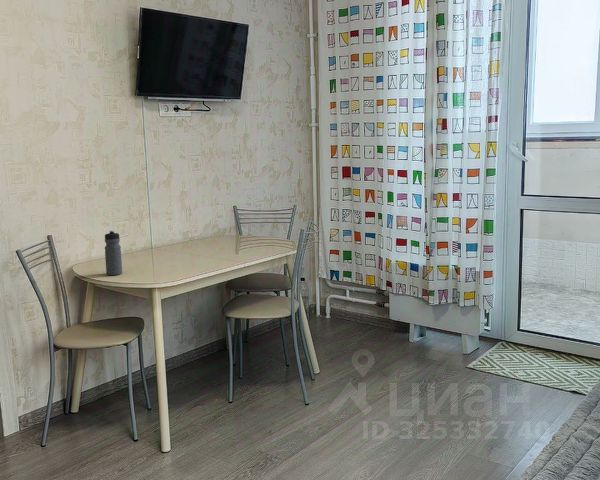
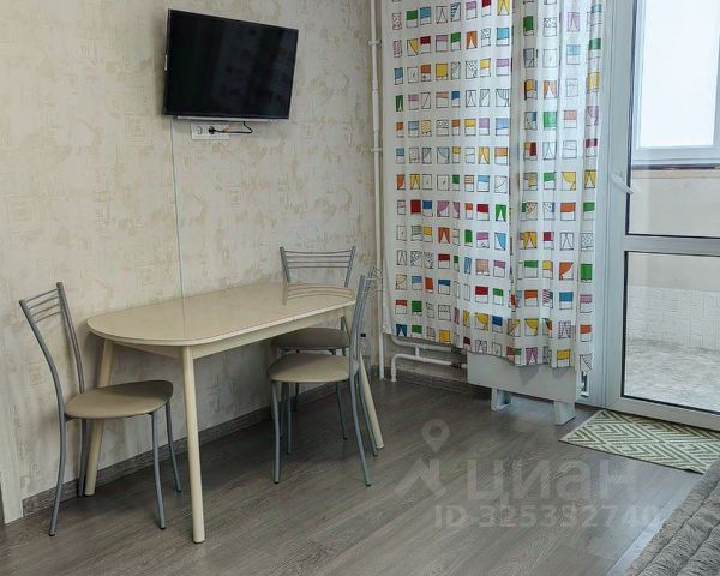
- water bottle (113, 252)
